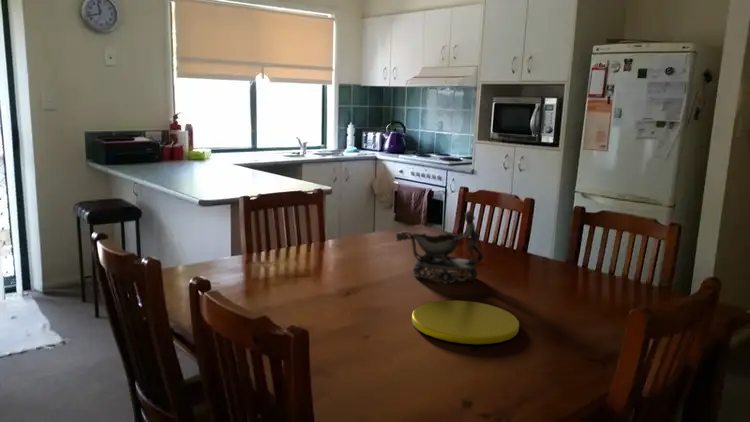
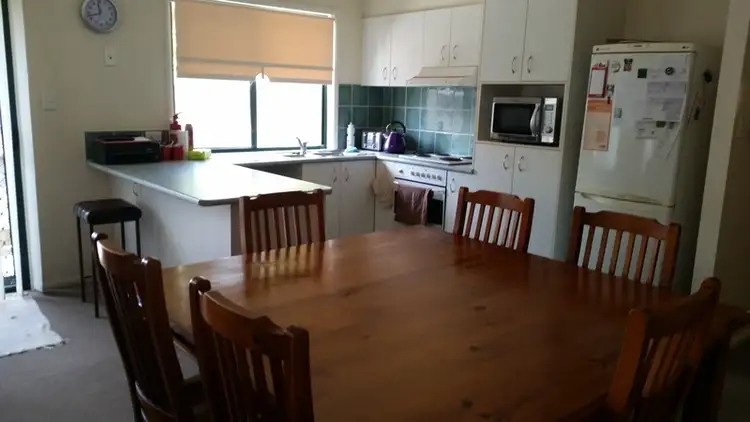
- plate (464, 319)
- decorative bowl (440, 243)
